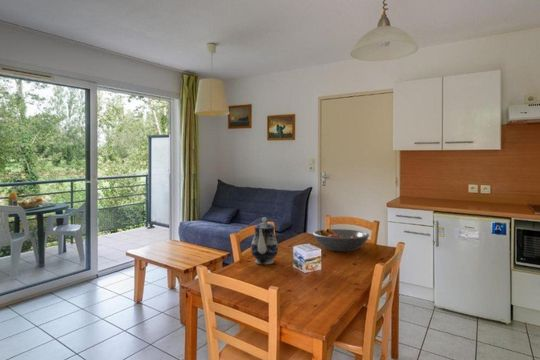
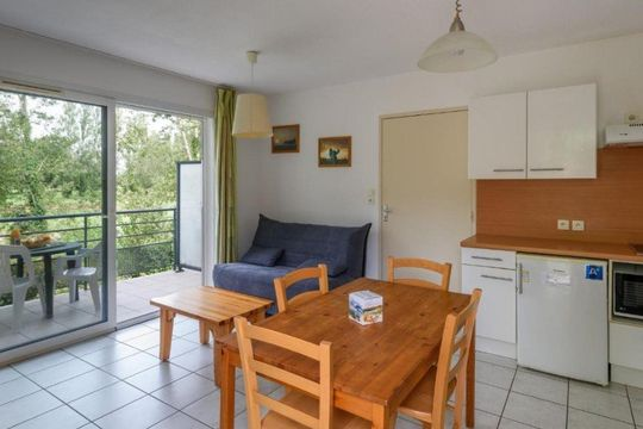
- fruit bowl (340, 239)
- teapot (264, 239)
